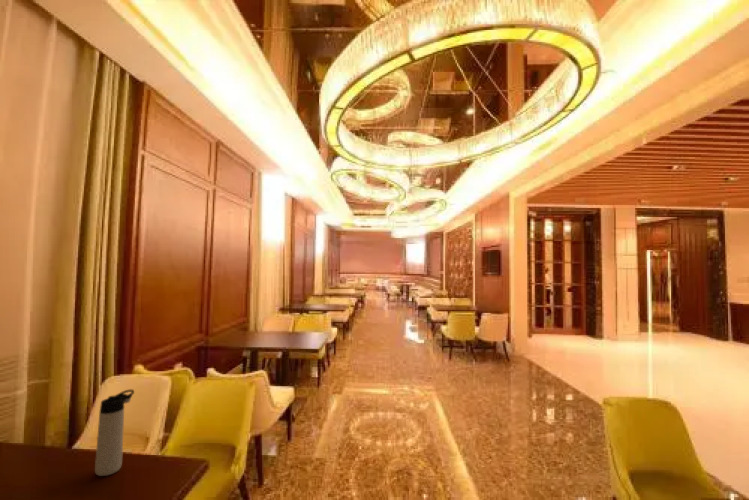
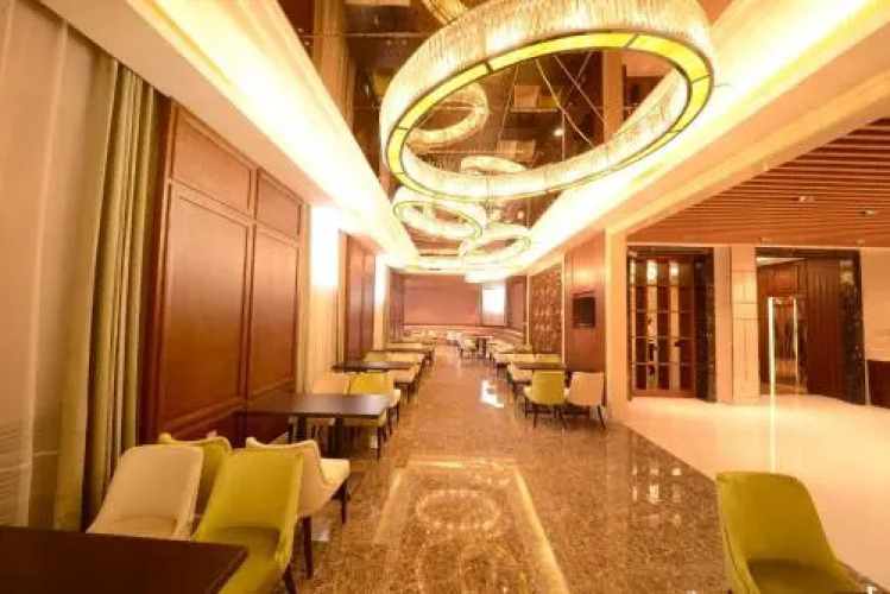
- thermos bottle (115, 431)
